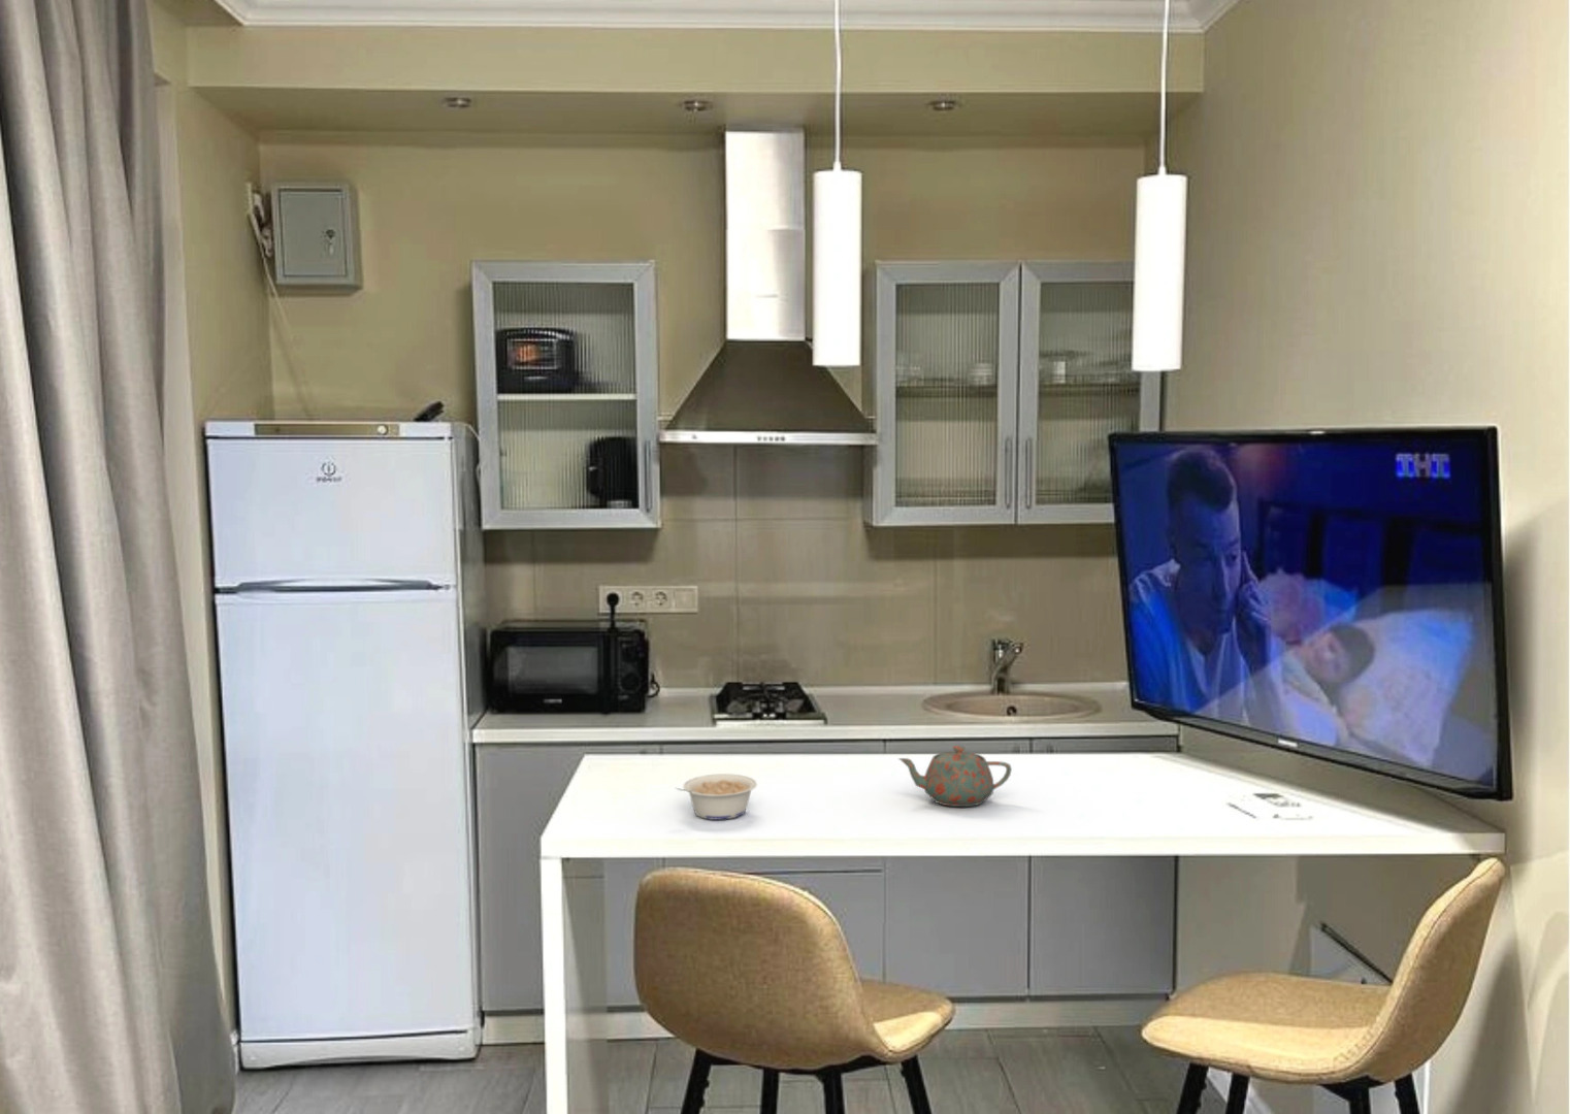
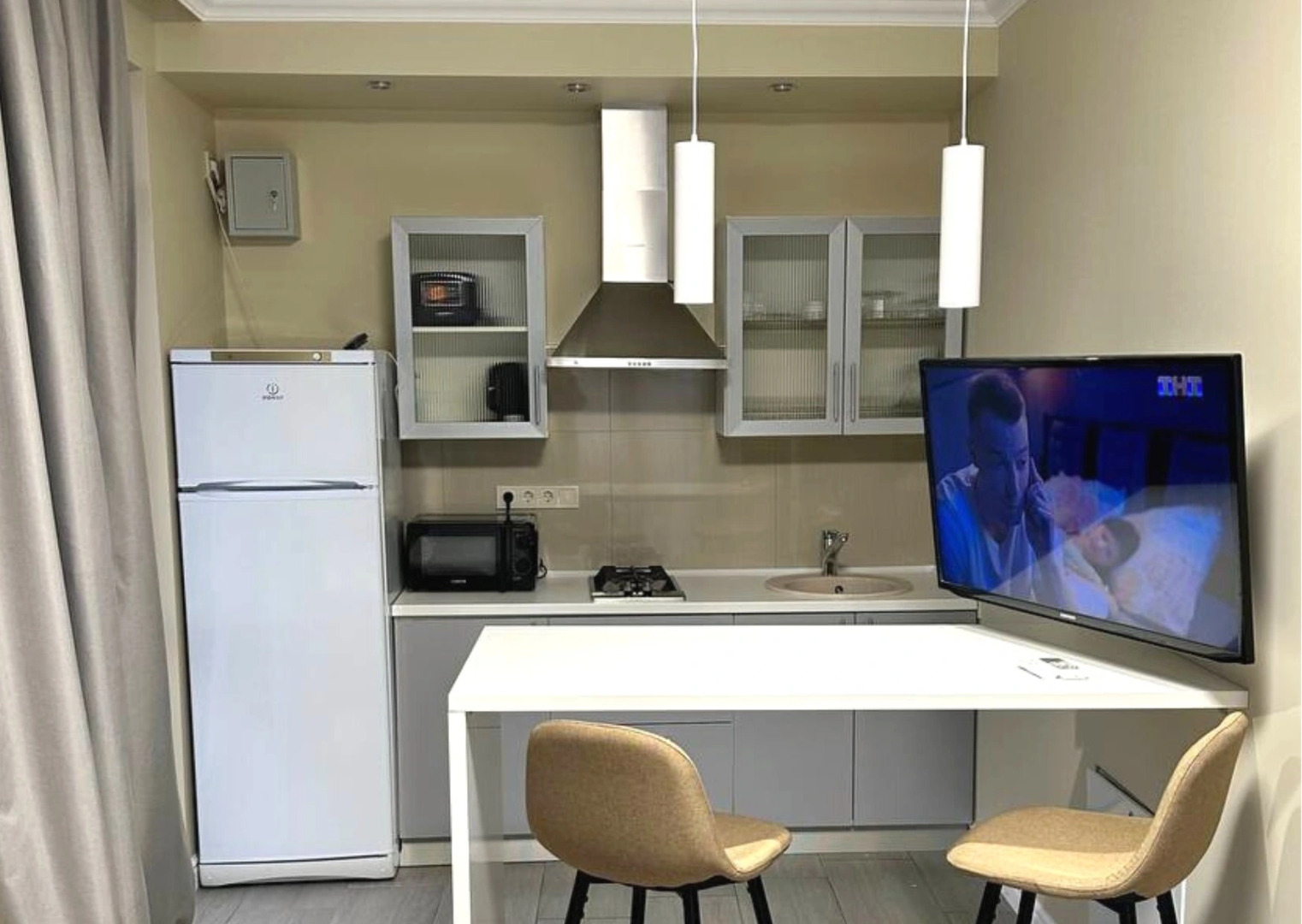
- teapot (954, 774)
- legume (719, 796)
